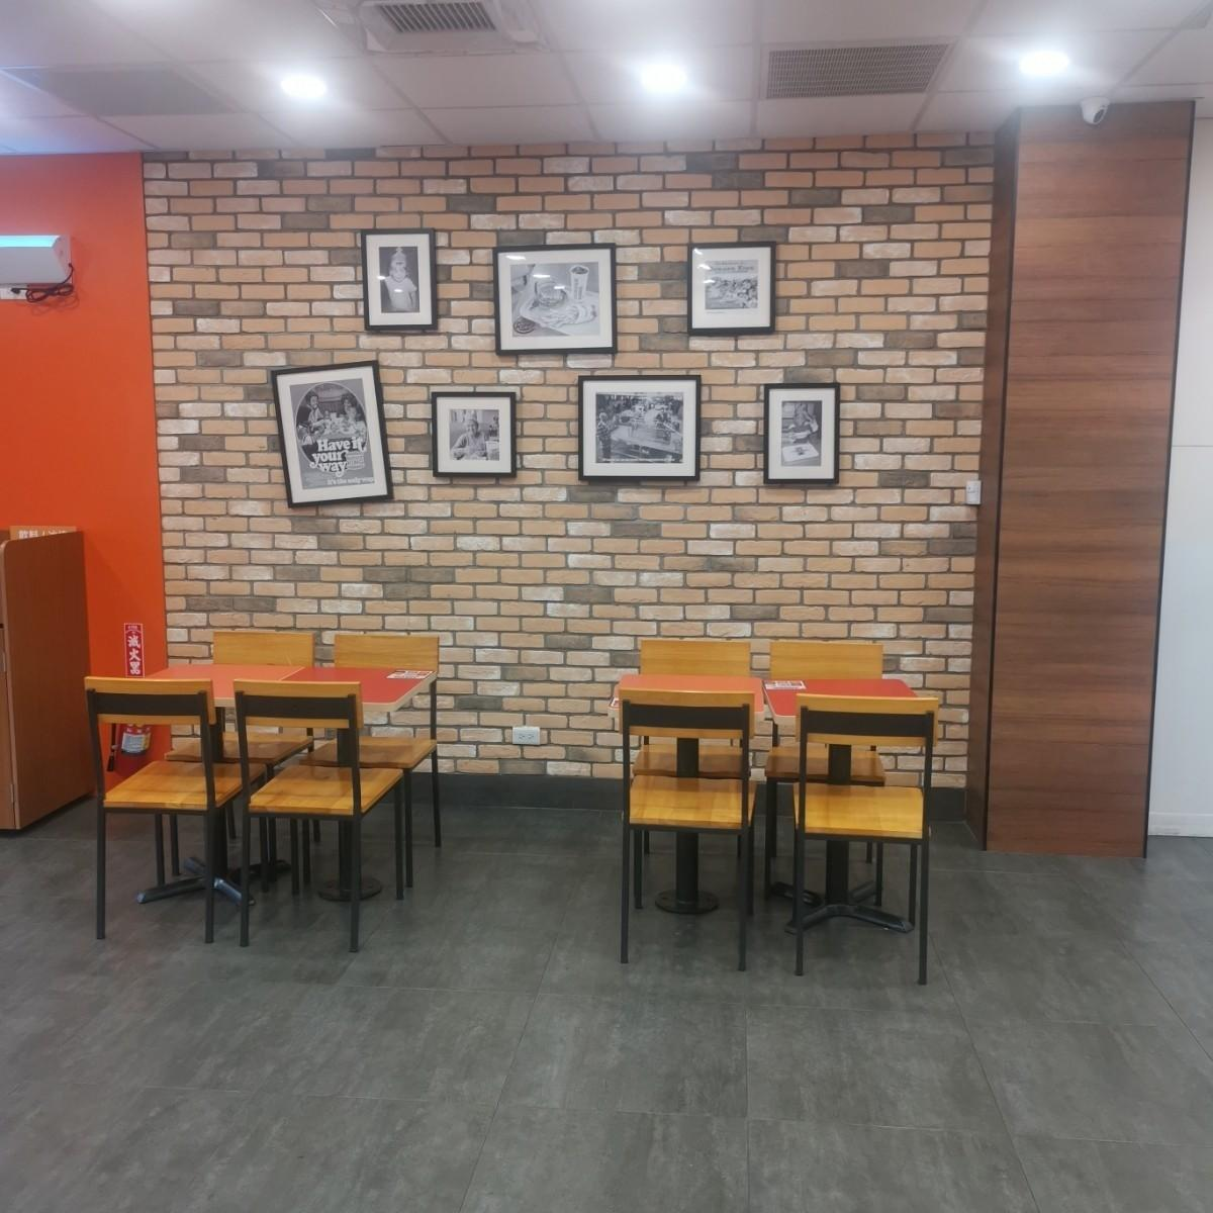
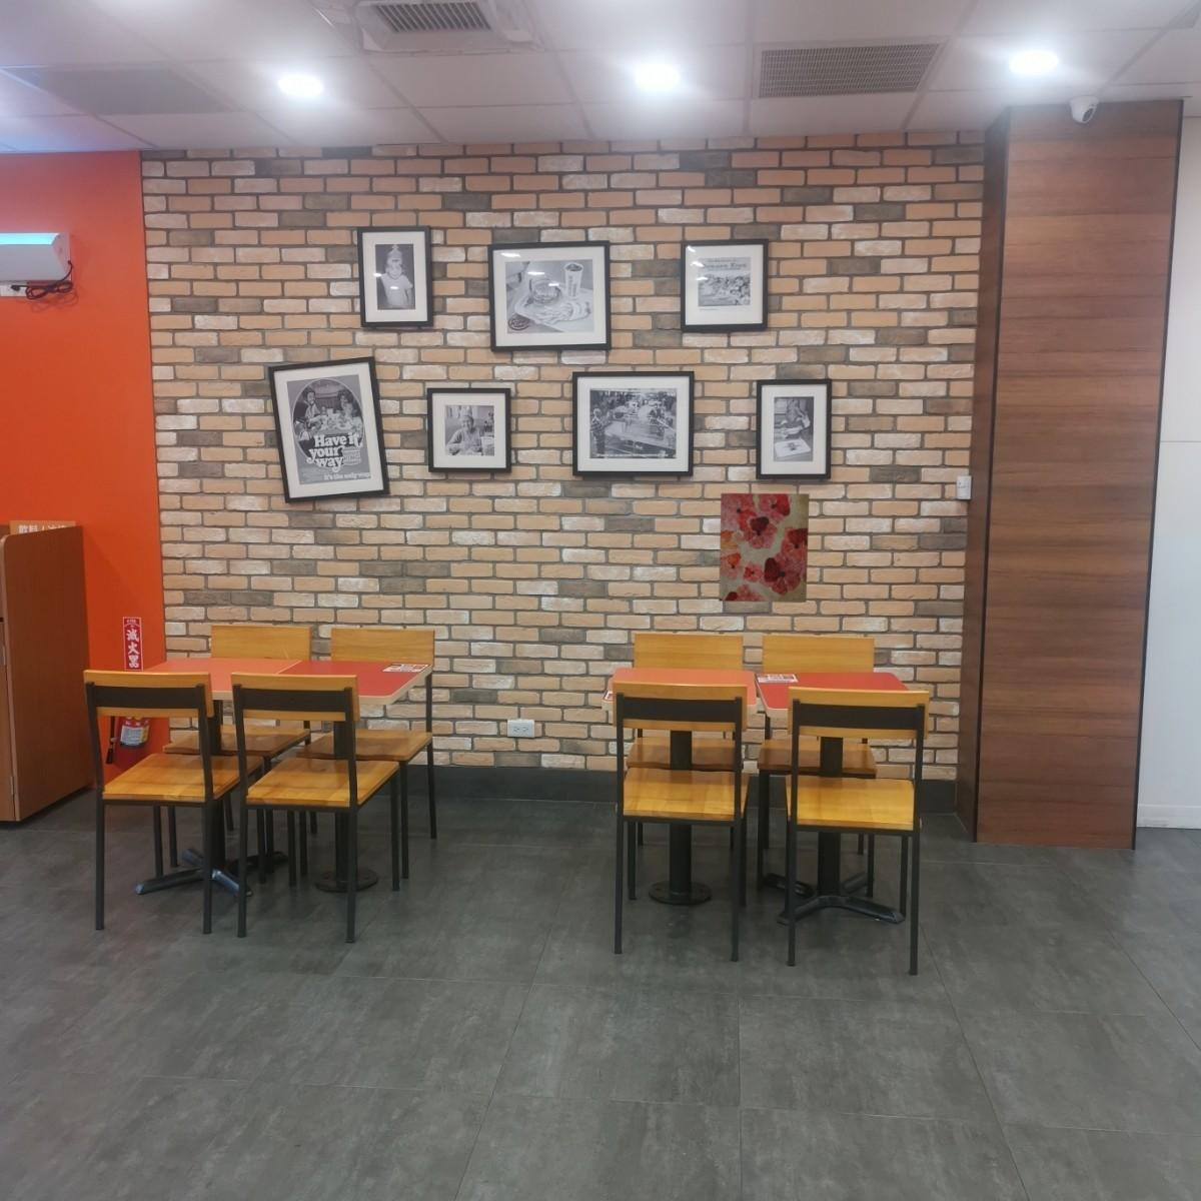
+ wall art (762, 548)
